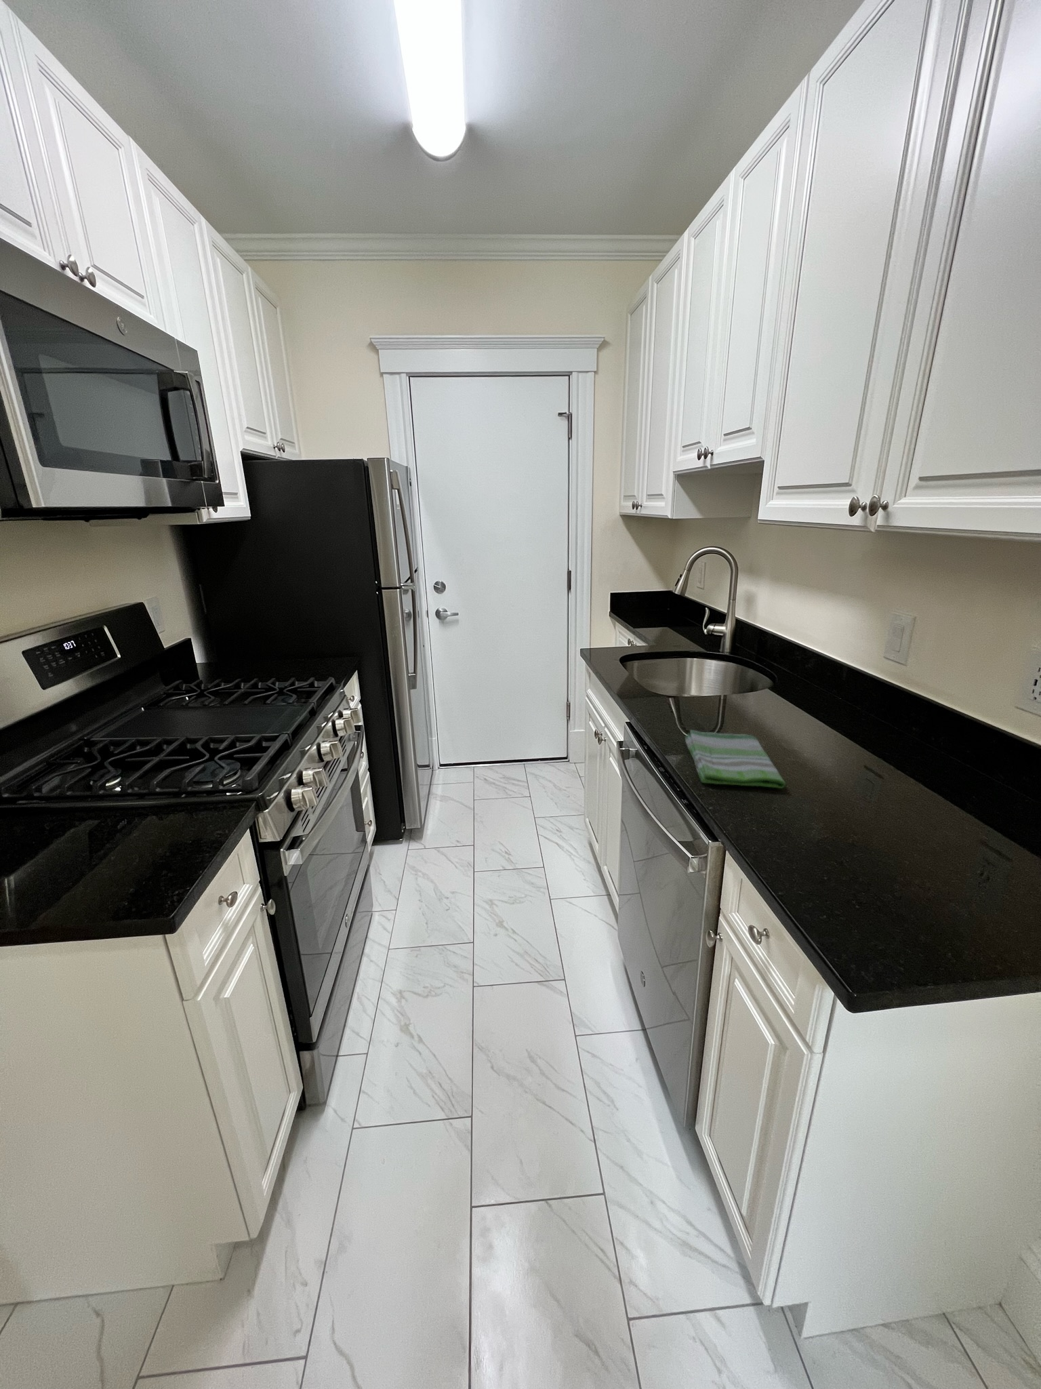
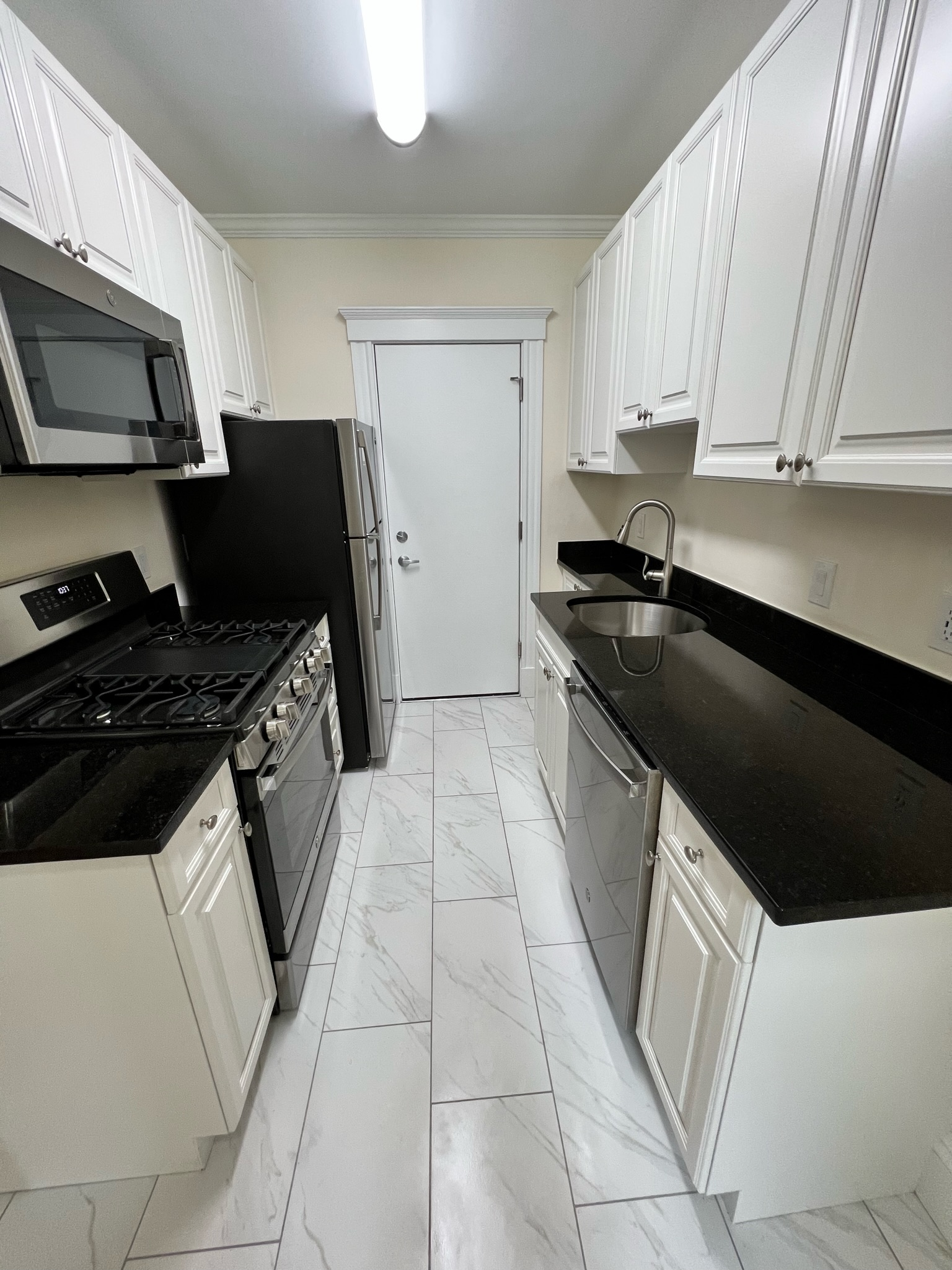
- dish towel (732, 756)
